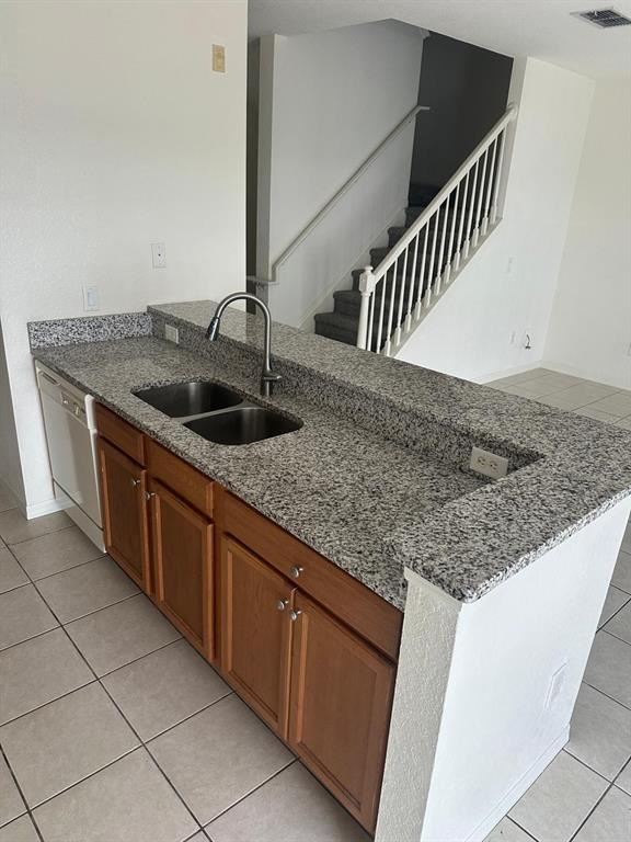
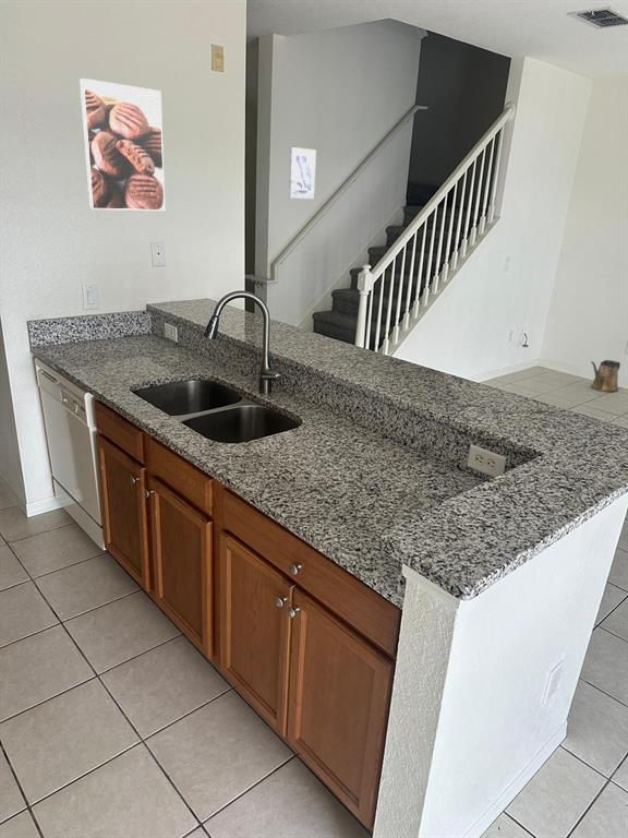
+ wall art (302, 173)
+ watering can (603, 373)
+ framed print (125, 149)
